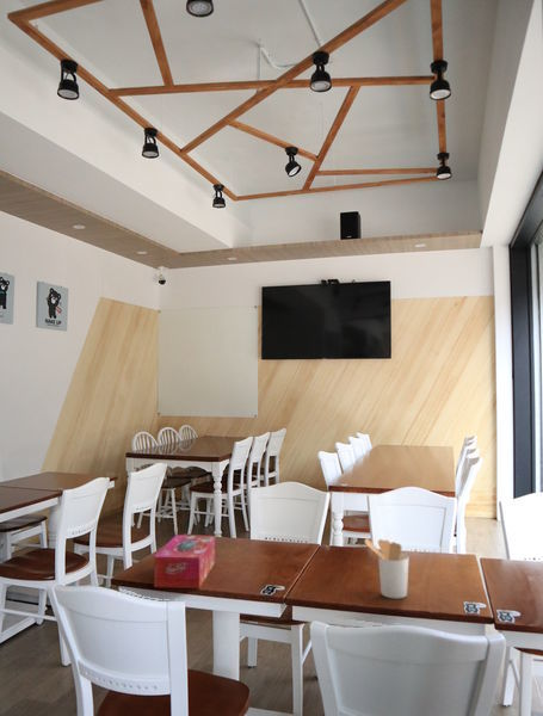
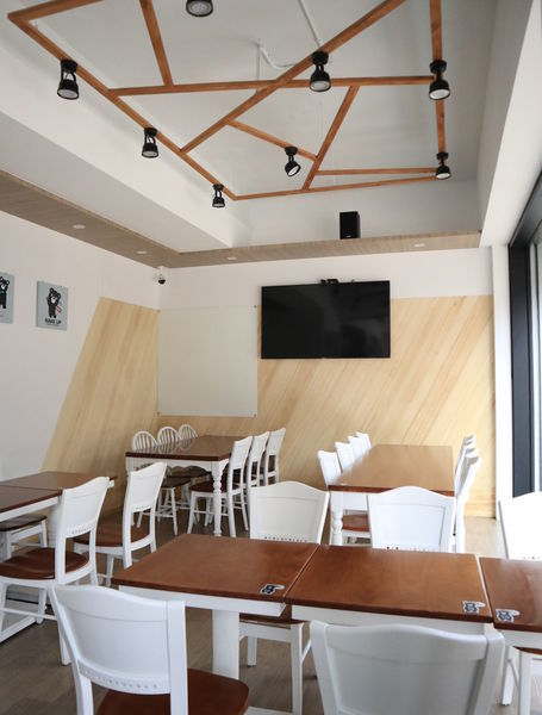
- utensil holder (385, 566)
- tissue box (186, 560)
